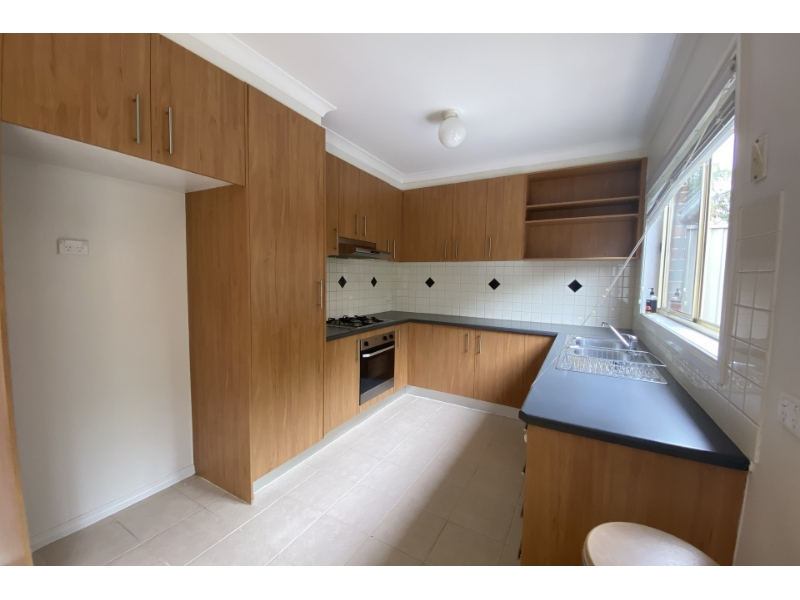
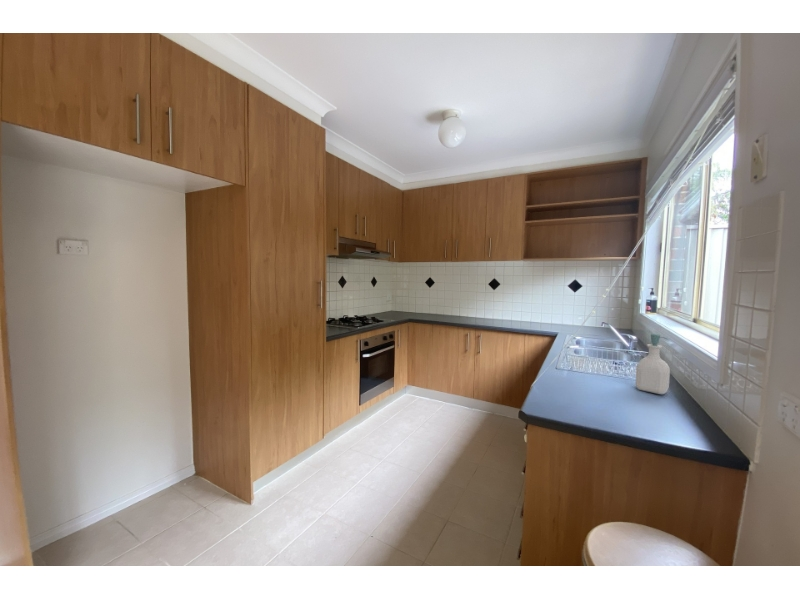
+ soap bottle (653, 362)
